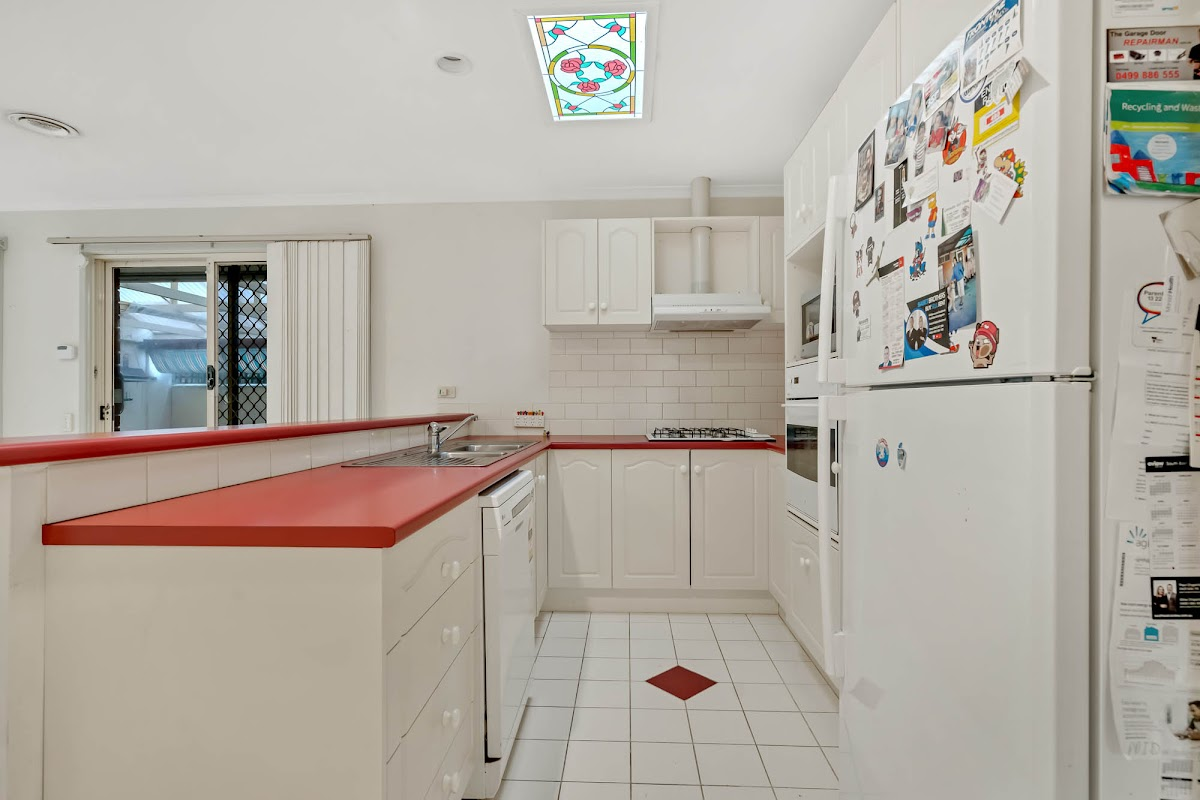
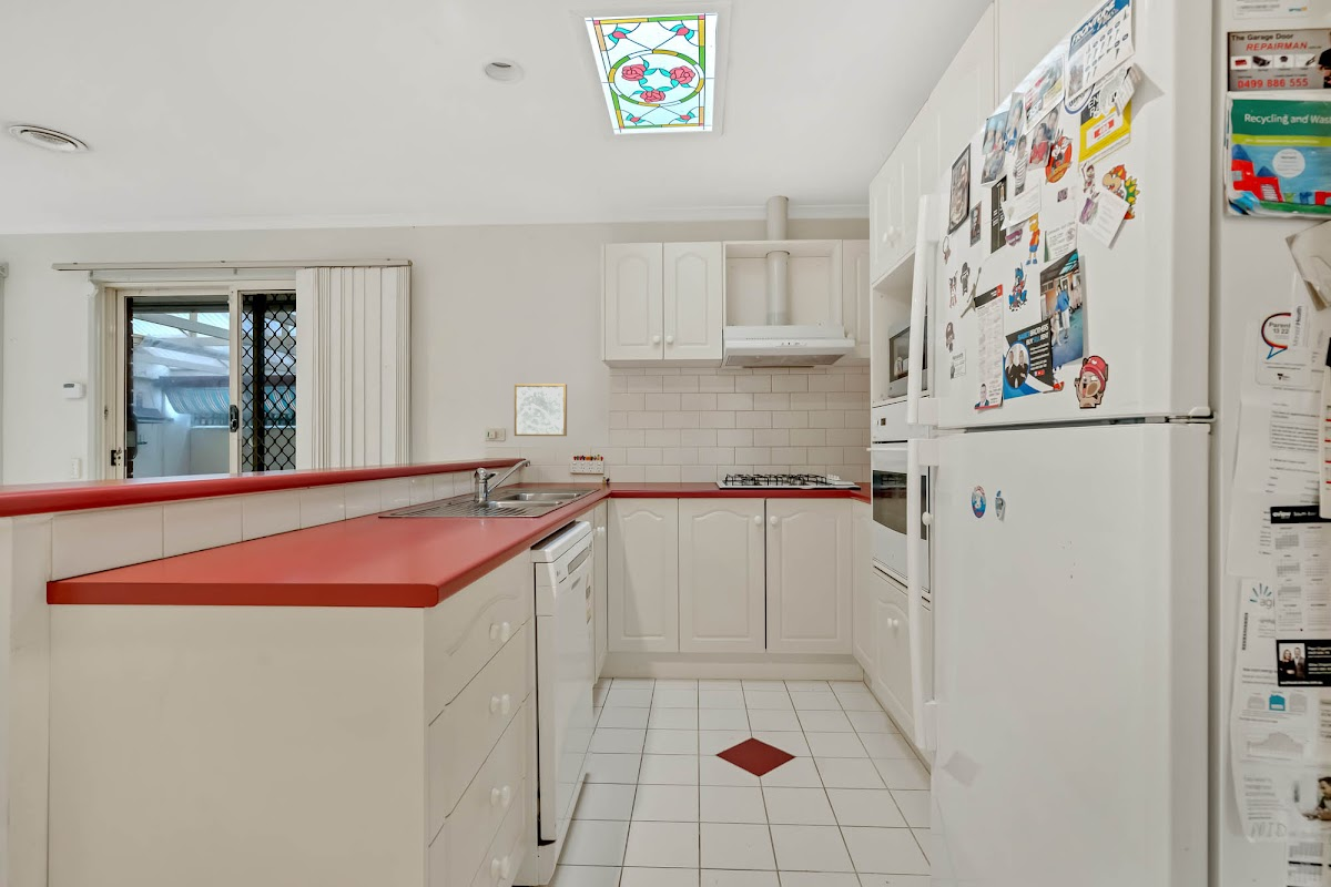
+ wall art (540, 409)
